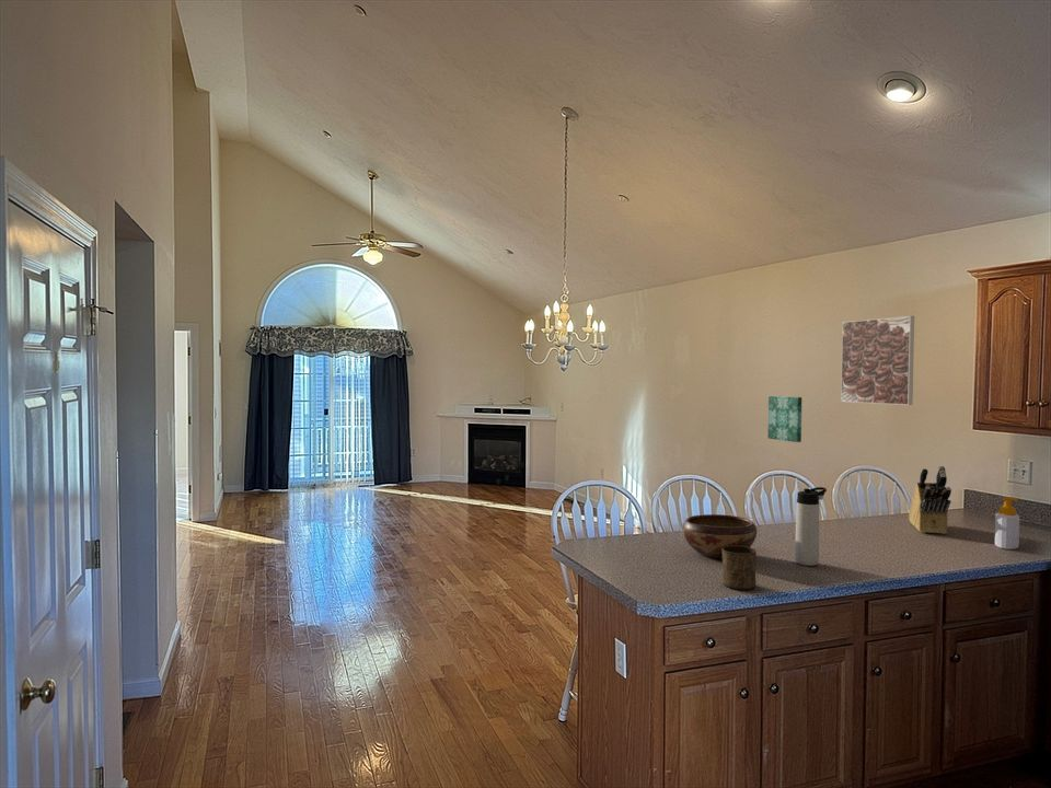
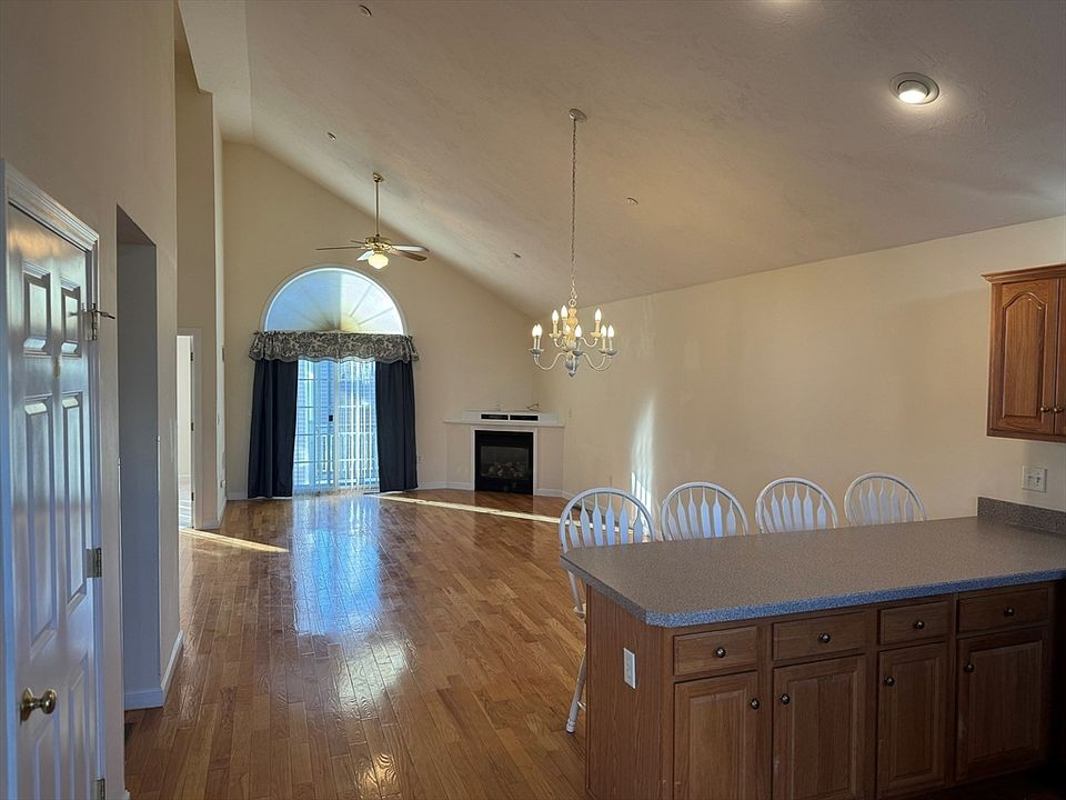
- decorative bowl (718, 536)
- soap bottle (1007, 521)
- wall art (784, 418)
- knife block (929, 496)
- cup (738, 567)
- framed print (875, 361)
- thermos bottle (811, 525)
